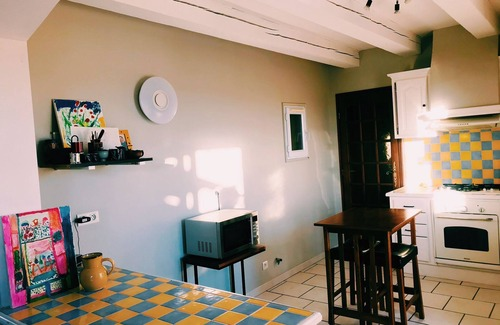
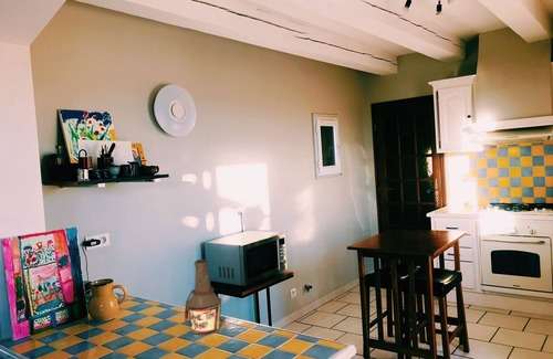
+ bottle (201, 295)
